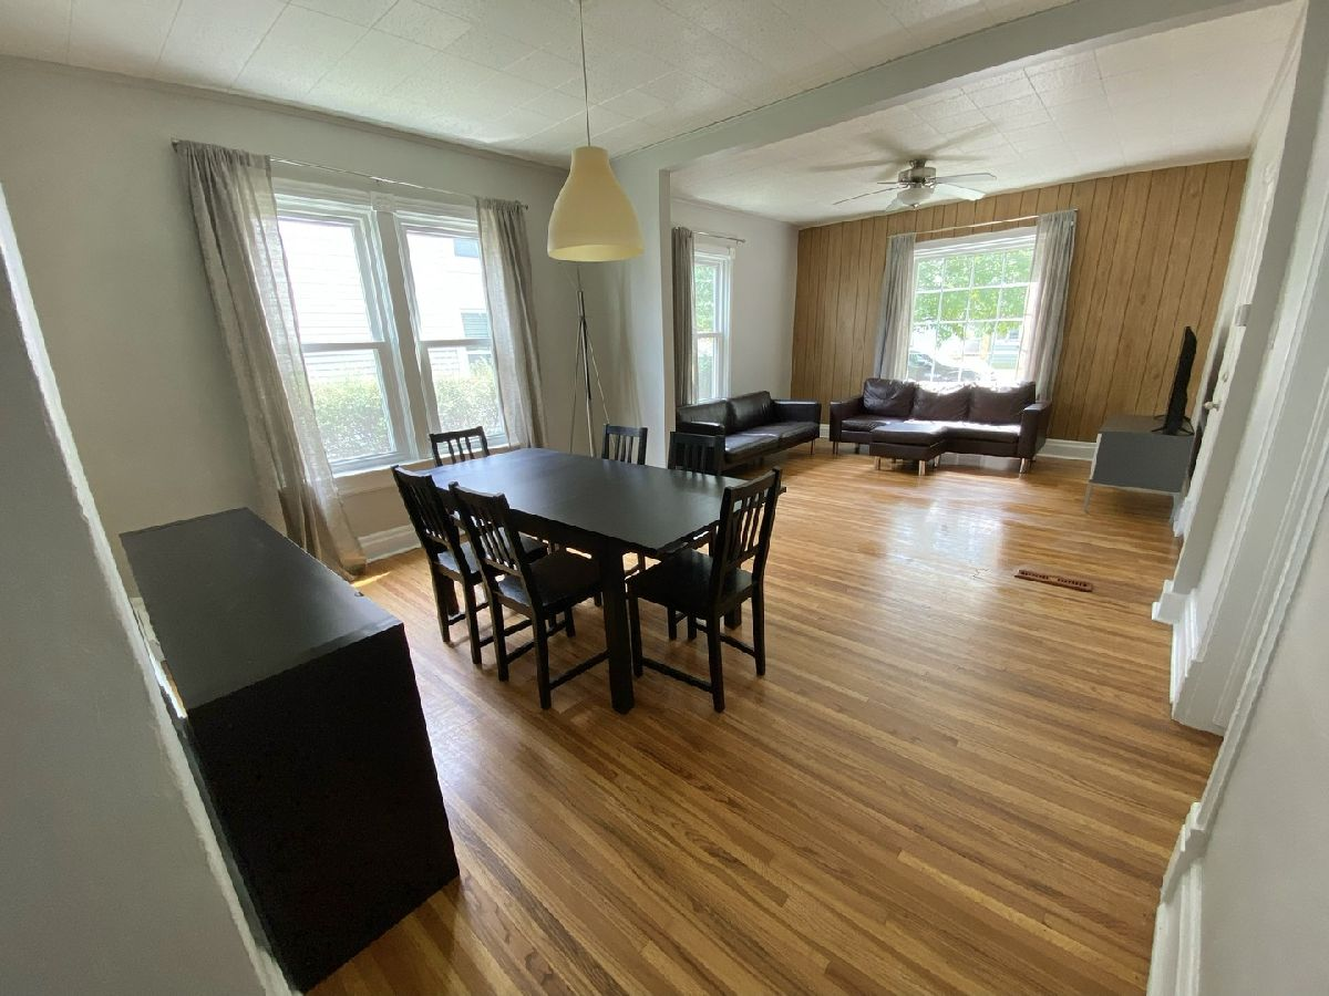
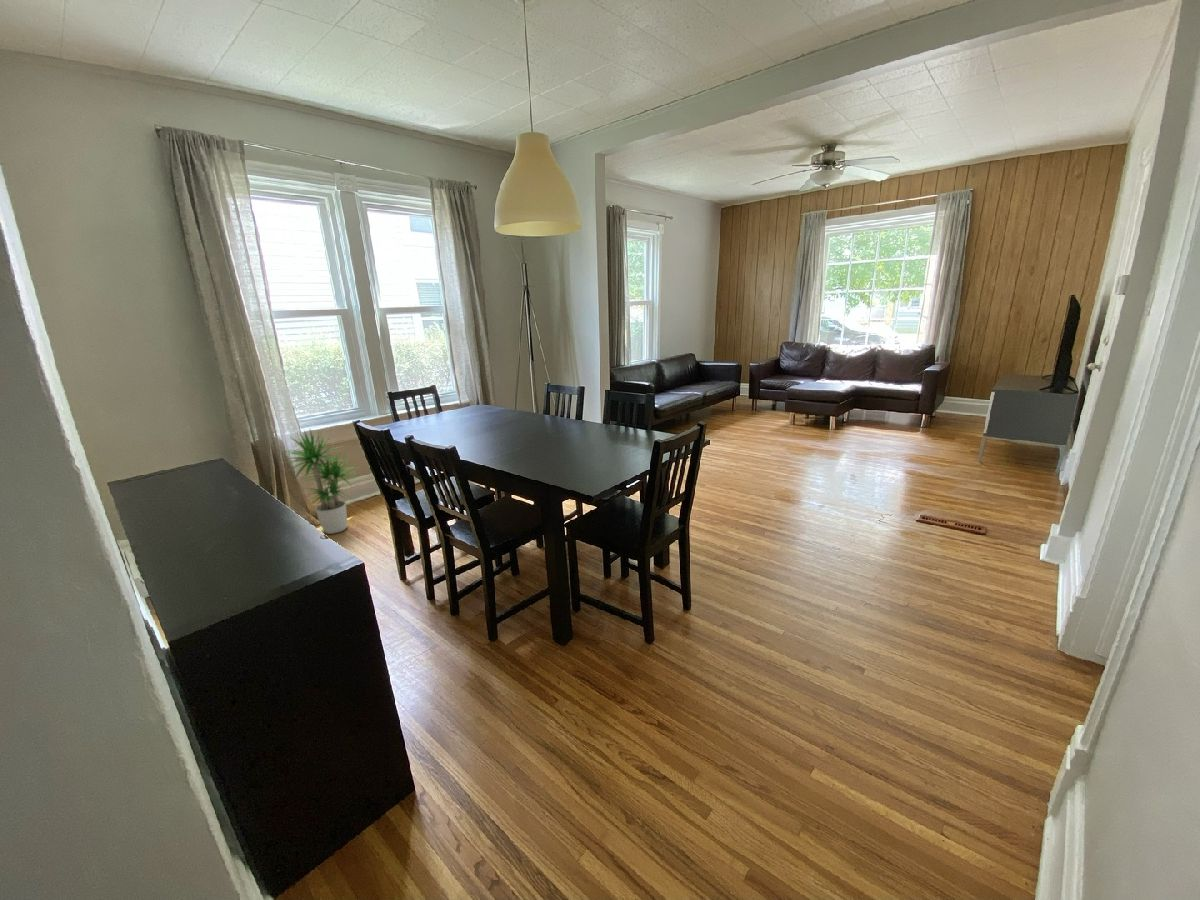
+ potted plant (324, 480)
